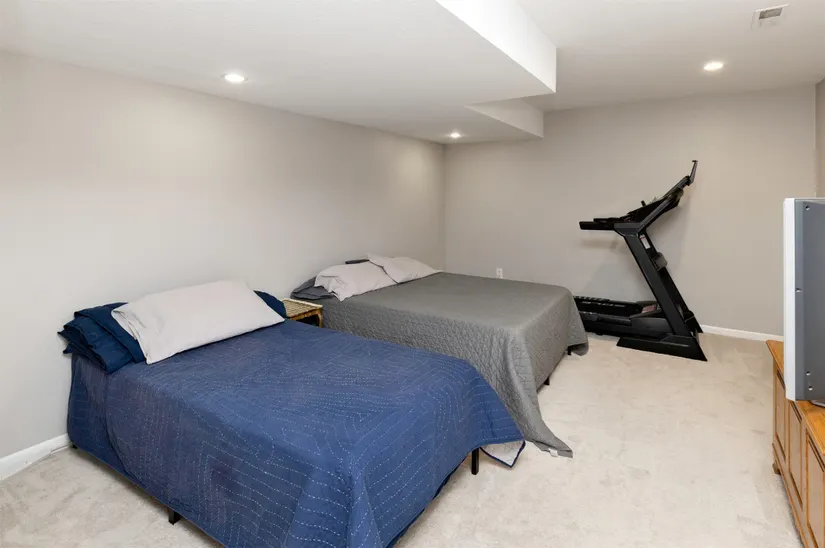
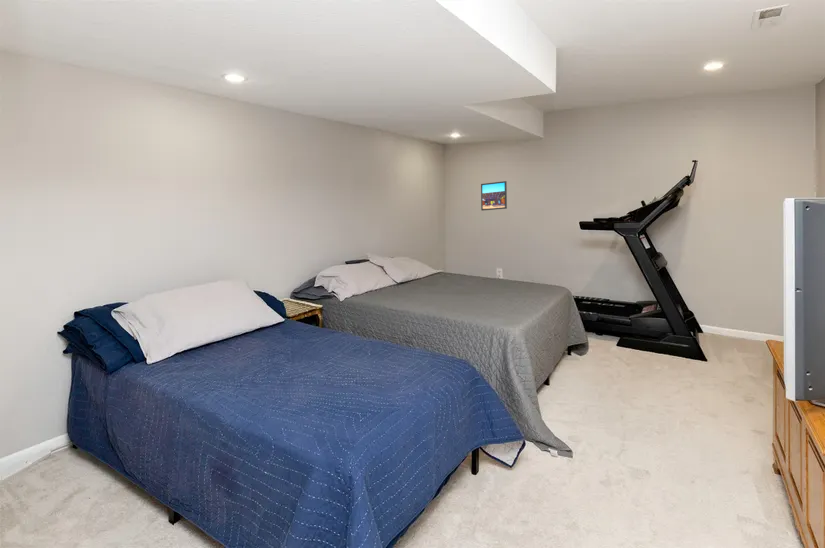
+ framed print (493, 196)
